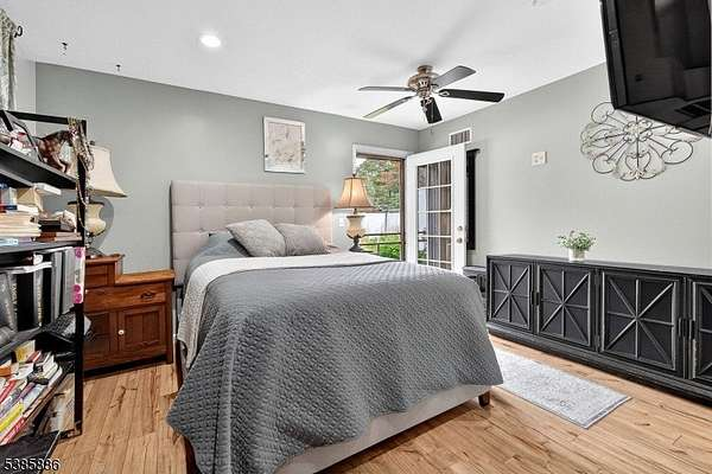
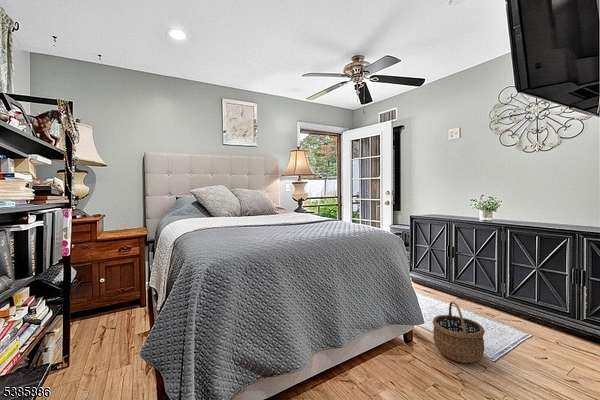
+ wicker basket (457, 328)
